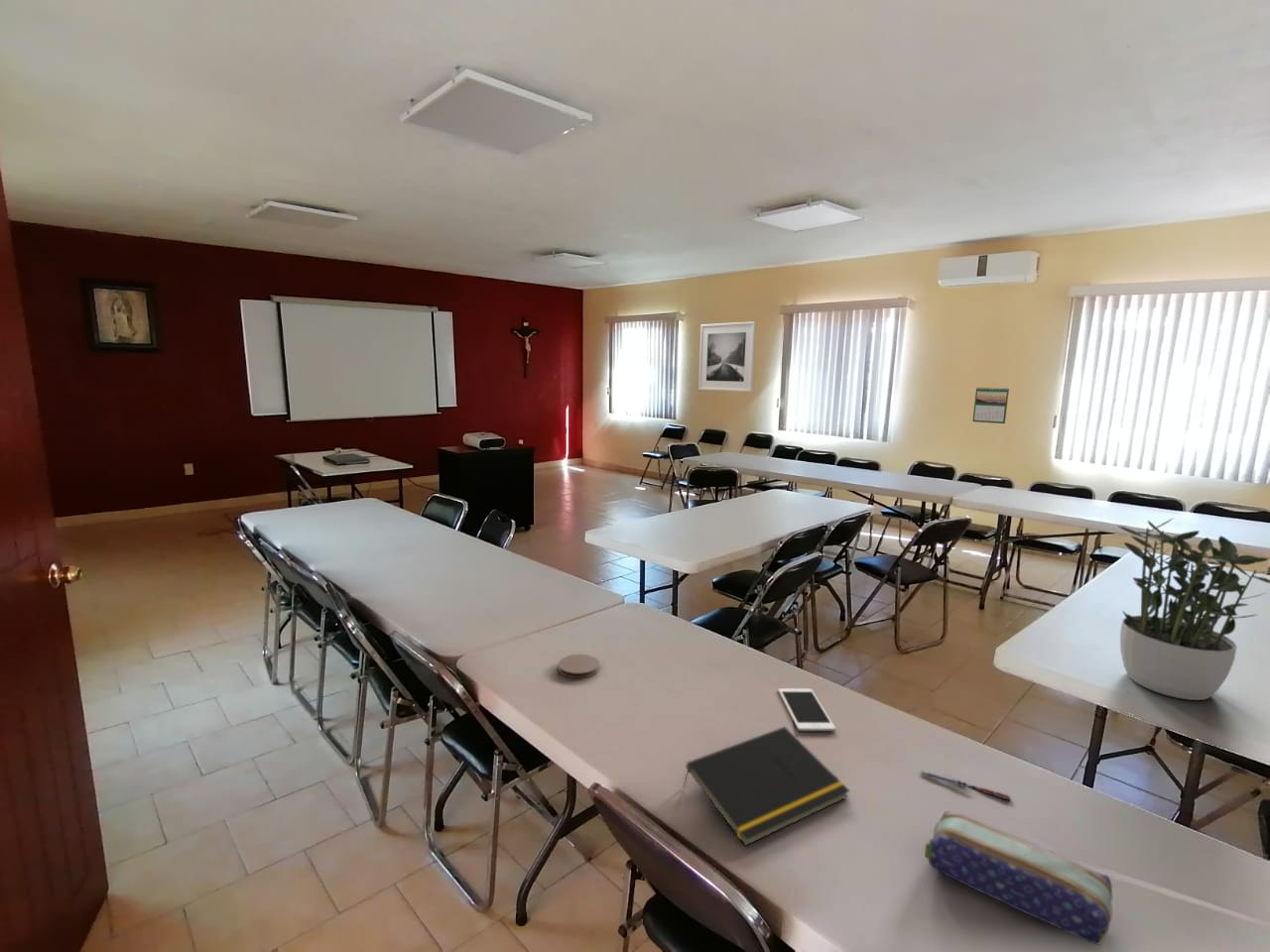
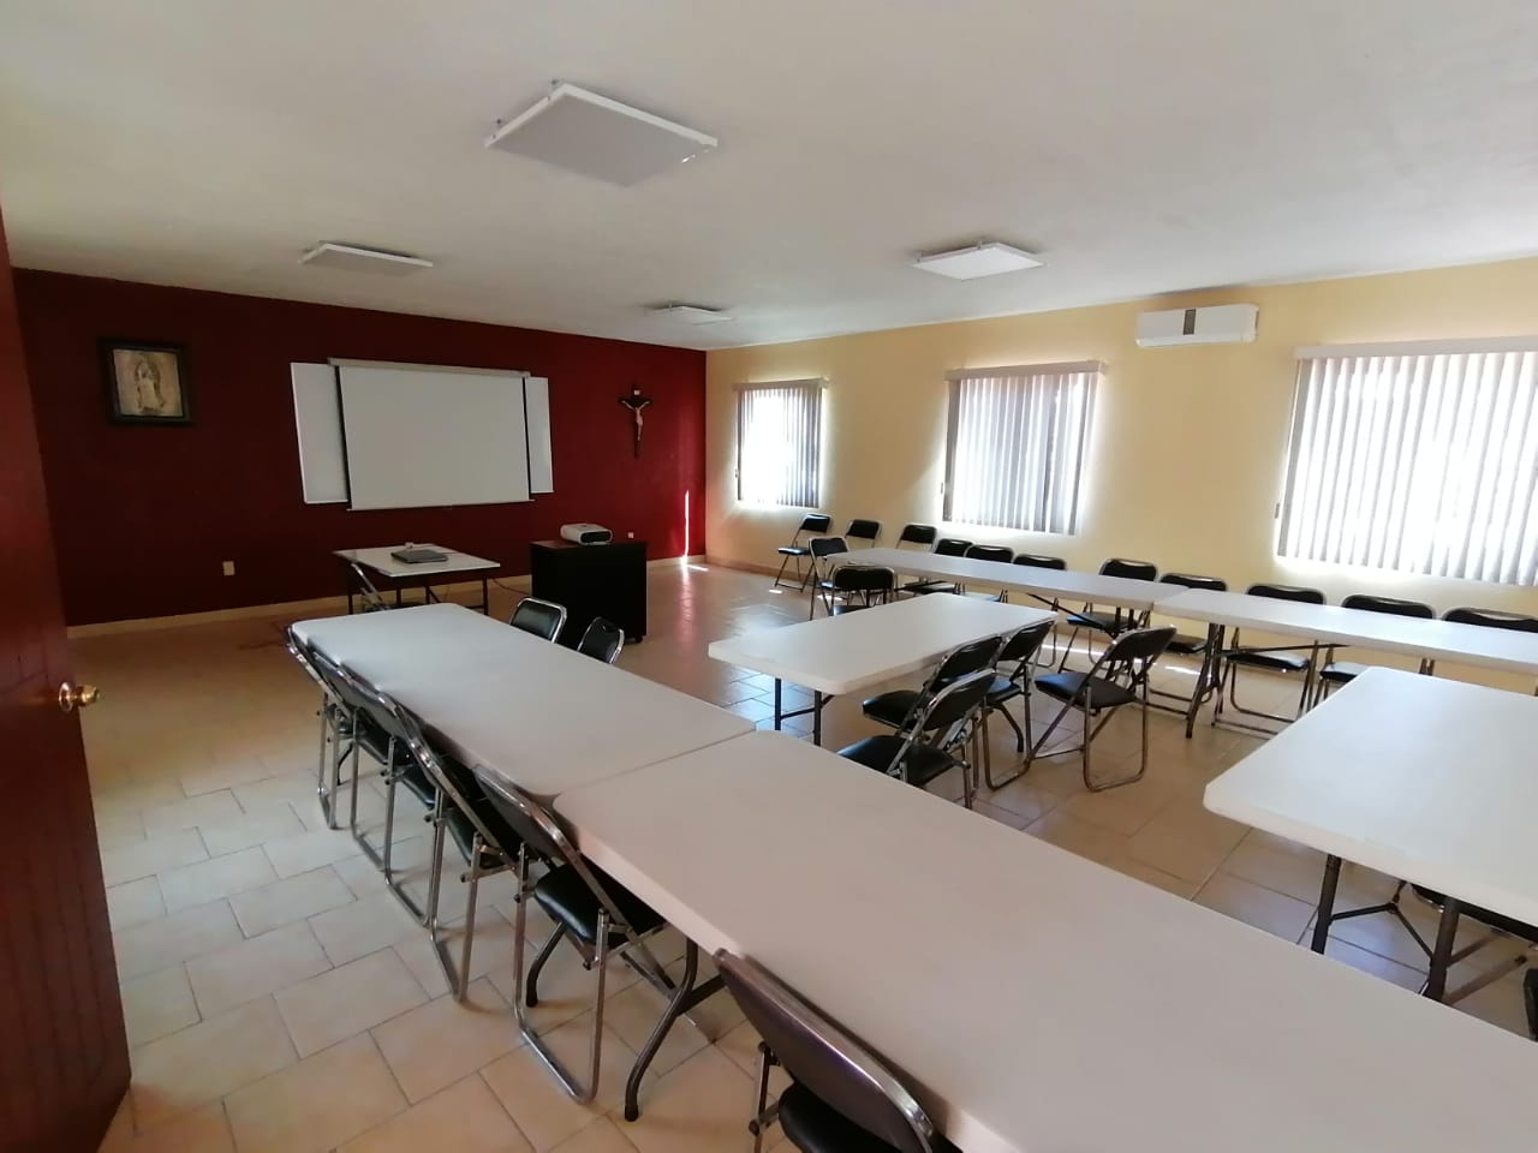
- pen (963, 783)
- coaster (578, 665)
- calendar (990, 405)
- notepad (767, 778)
- cell phone (805, 708)
- pencil case (1013, 869)
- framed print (725, 357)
- potted plant (1183, 603)
